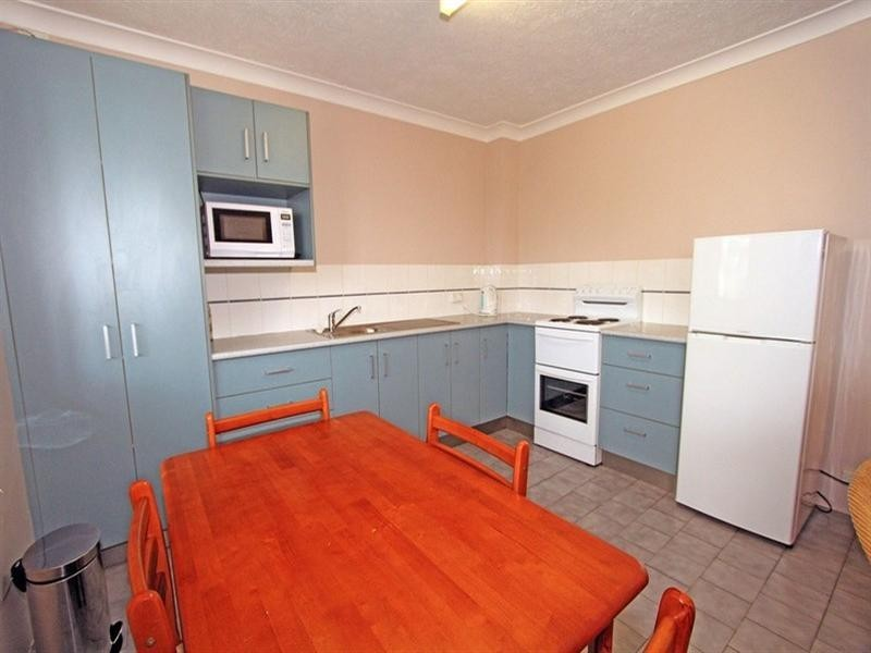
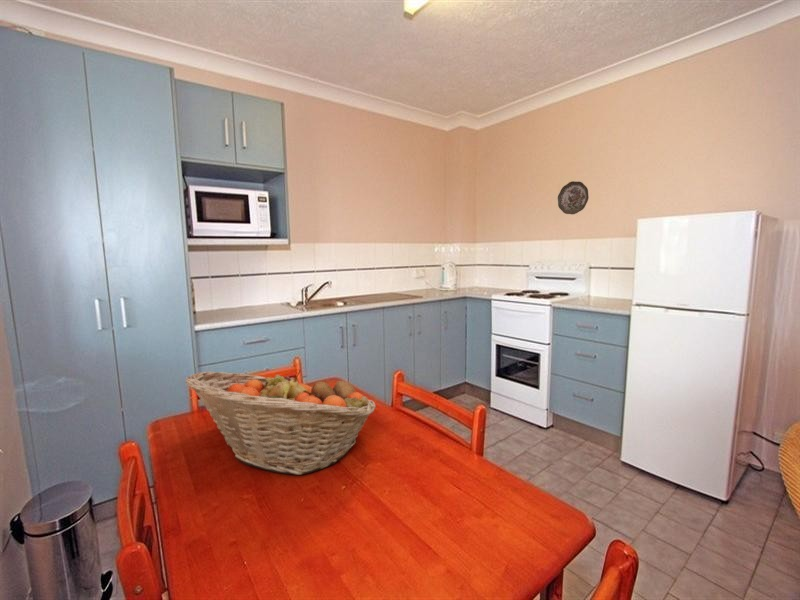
+ decorative plate (573, 198)
+ fruit basket (283, 406)
